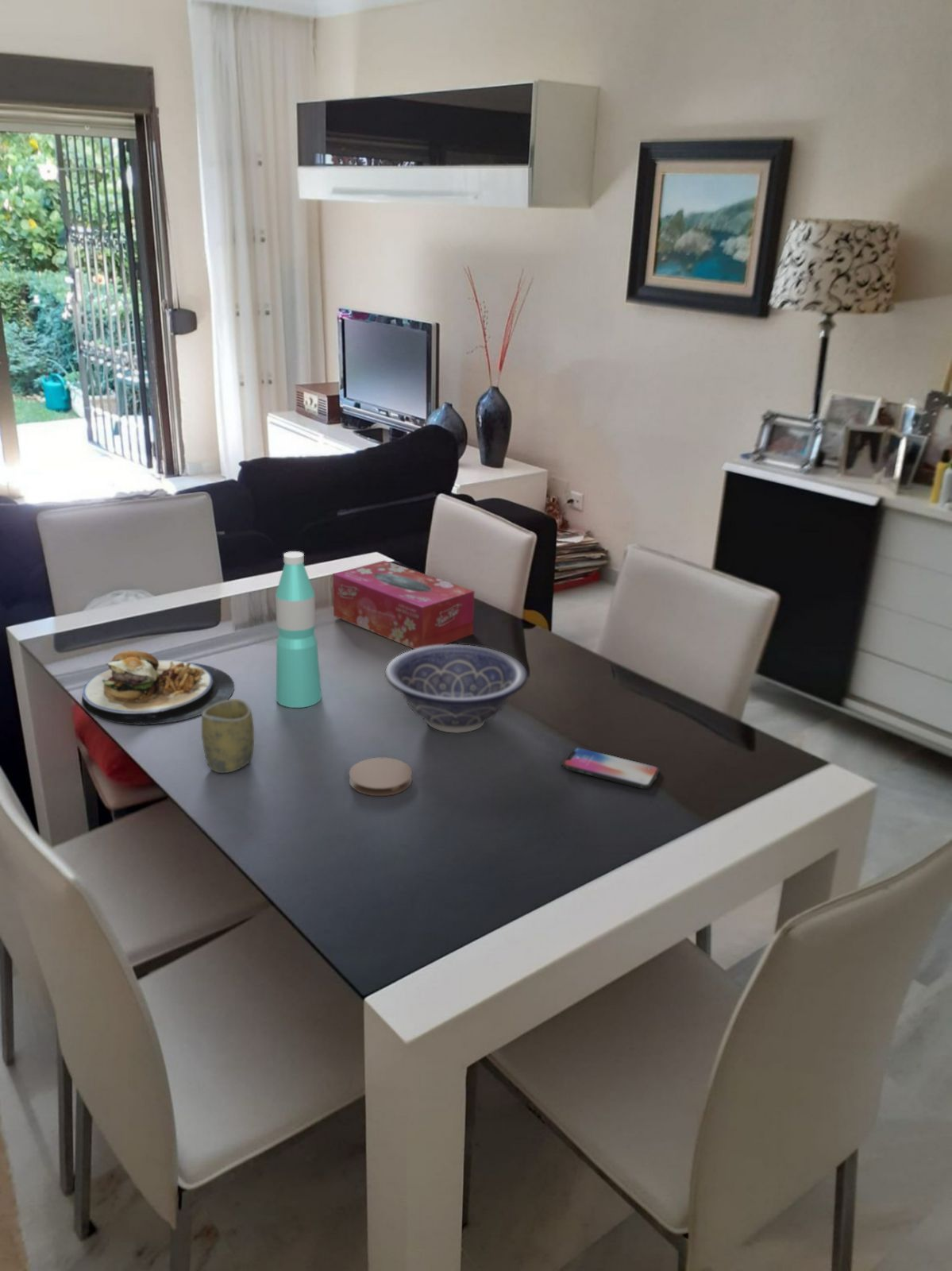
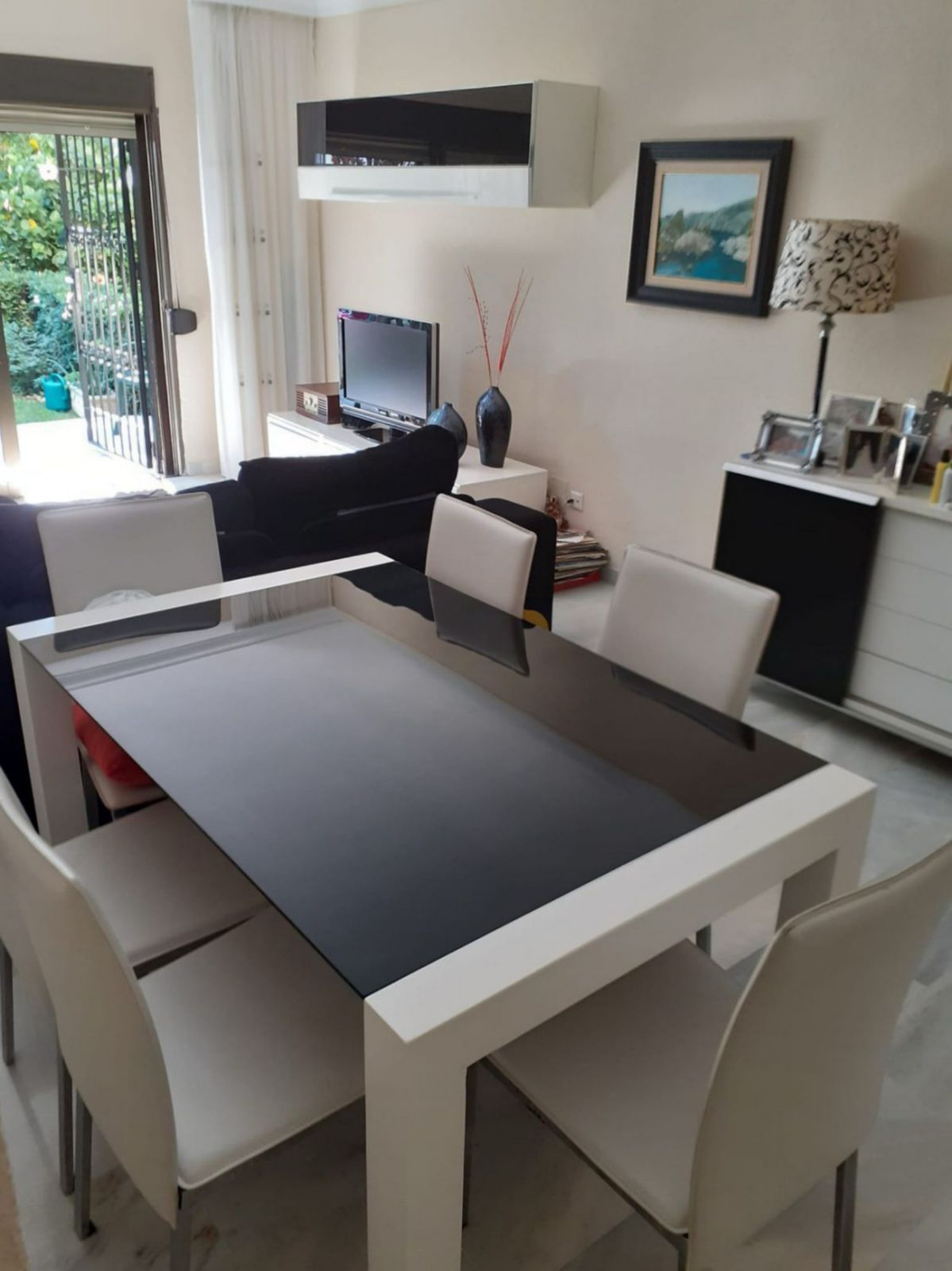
- smartphone (610, 767)
- cup (228, 736)
- tissue box (402, 604)
- plate (157, 673)
- decorative bowl (456, 695)
- water bottle (296, 628)
- coaster (380, 776)
